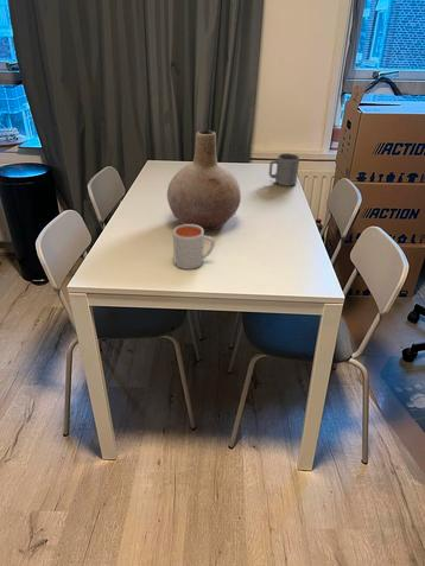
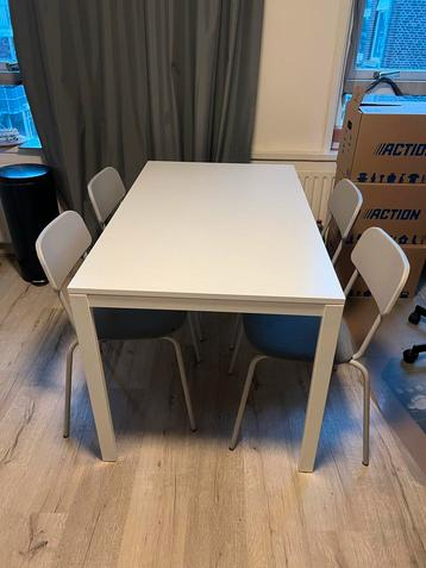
- mug (283, 170)
- mug (194, 247)
- vase (203, 179)
